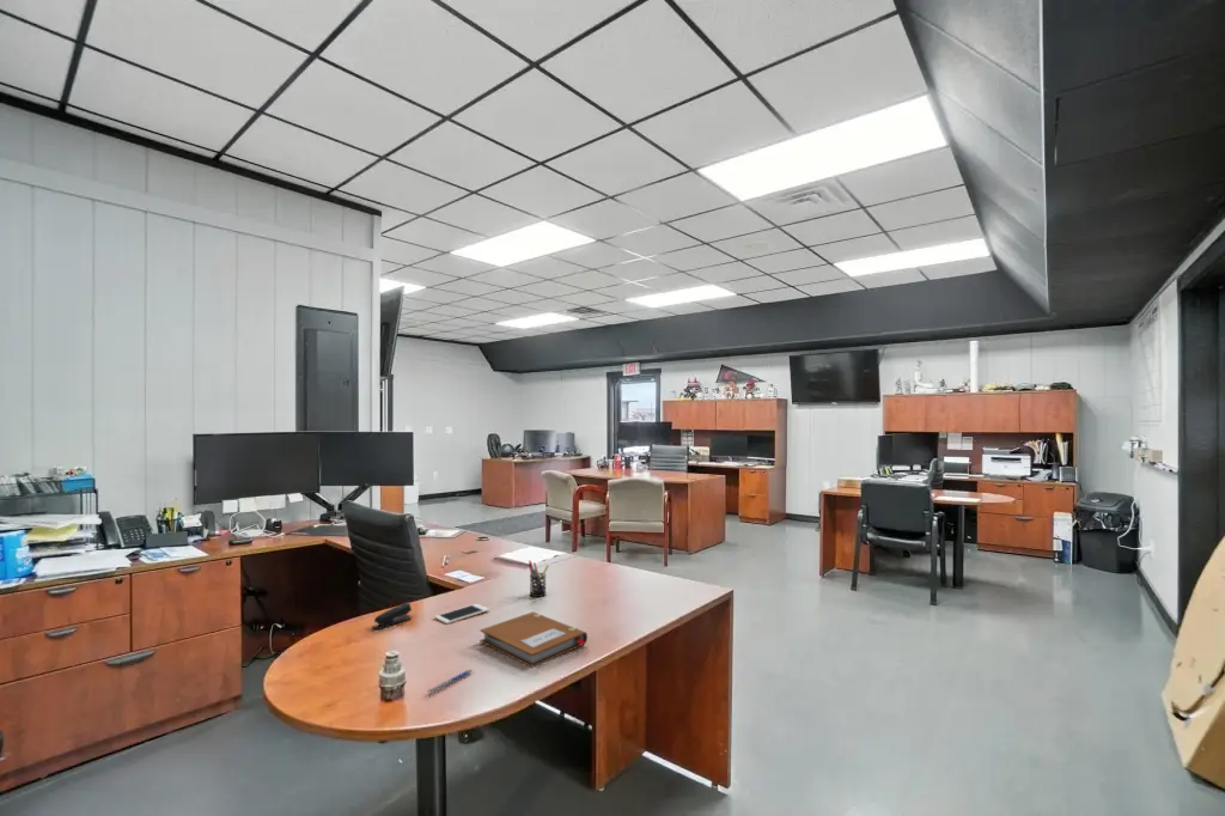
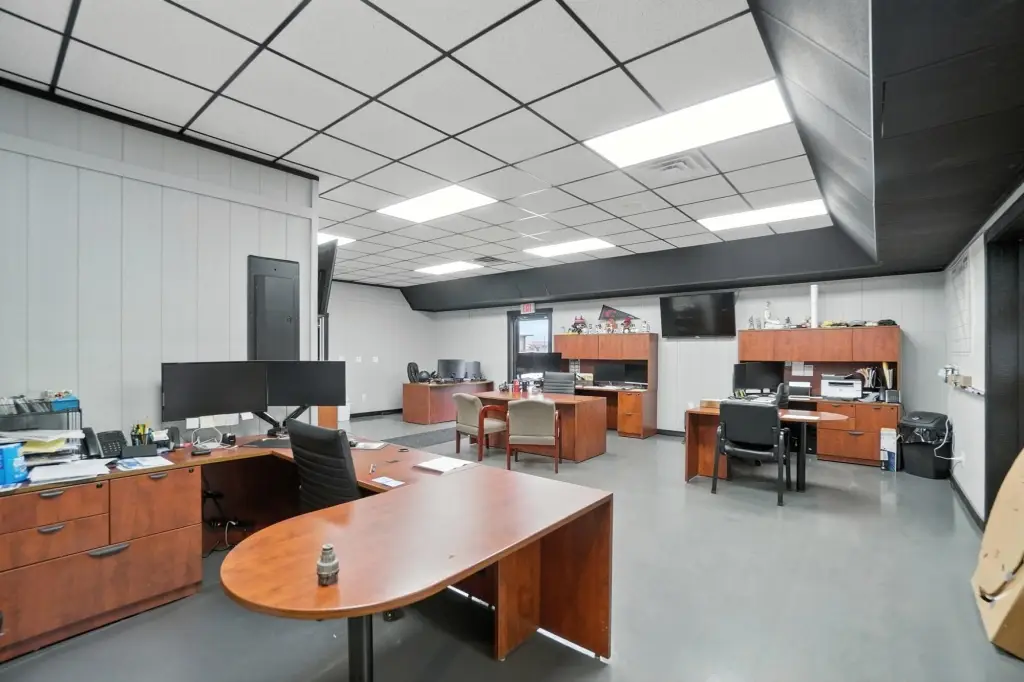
- pen holder (536, 578)
- cell phone (462, 613)
- pen (450, 680)
- stapler (392, 615)
- notebook (535, 637)
